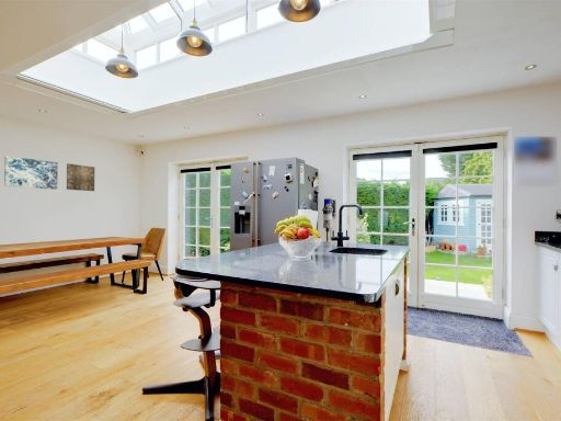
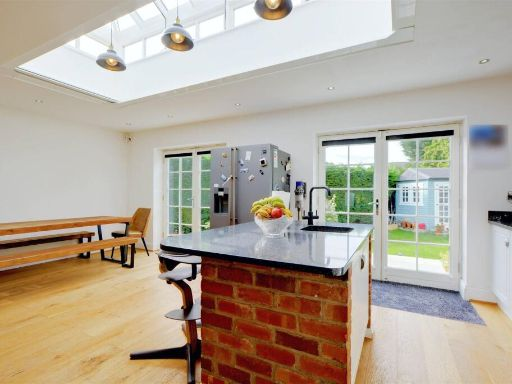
- wall art (32, 173)
- wall art (81, 178)
